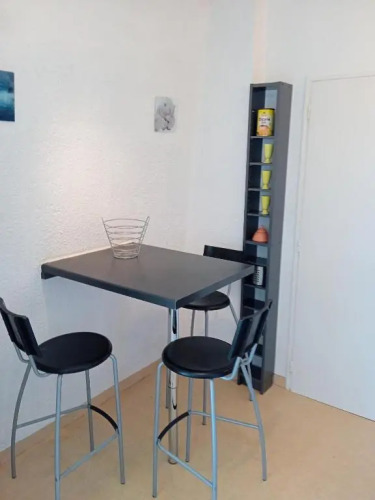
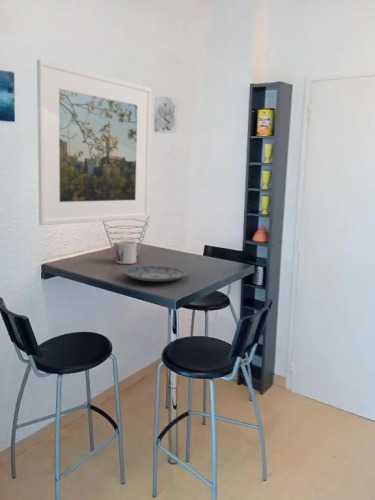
+ mug (123, 251)
+ plate (155, 274)
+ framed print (100, 150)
